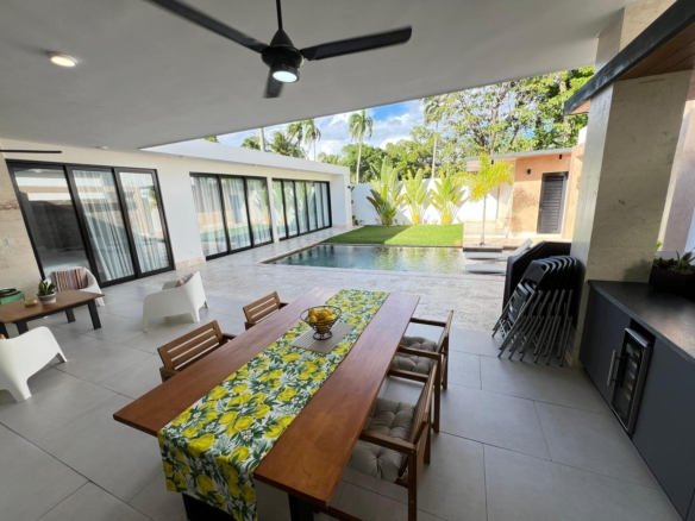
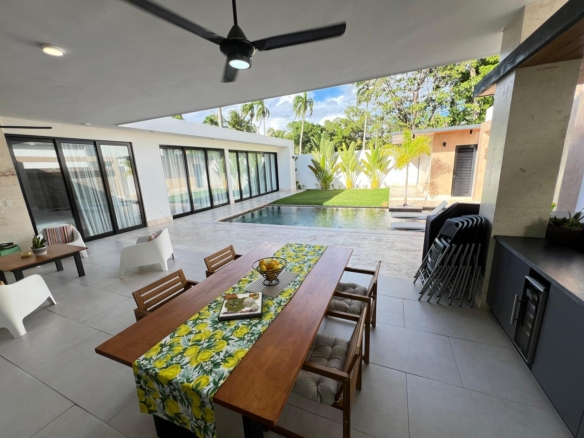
+ dinner plate (242, 302)
